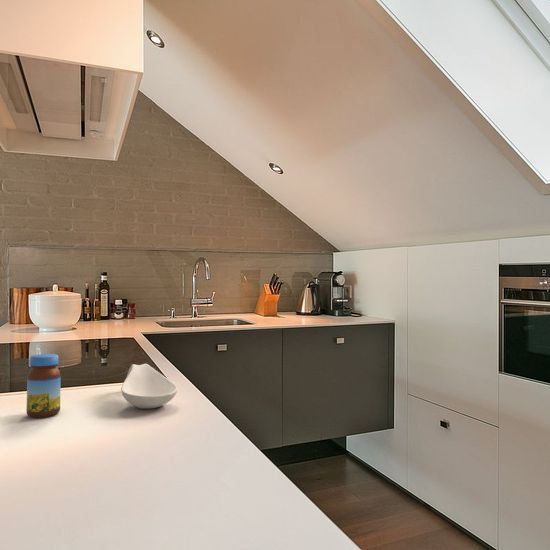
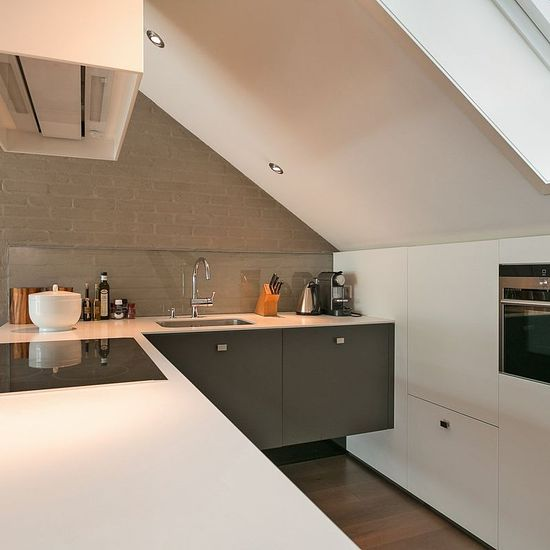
- spoon rest (143, 383)
- jar (44, 384)
